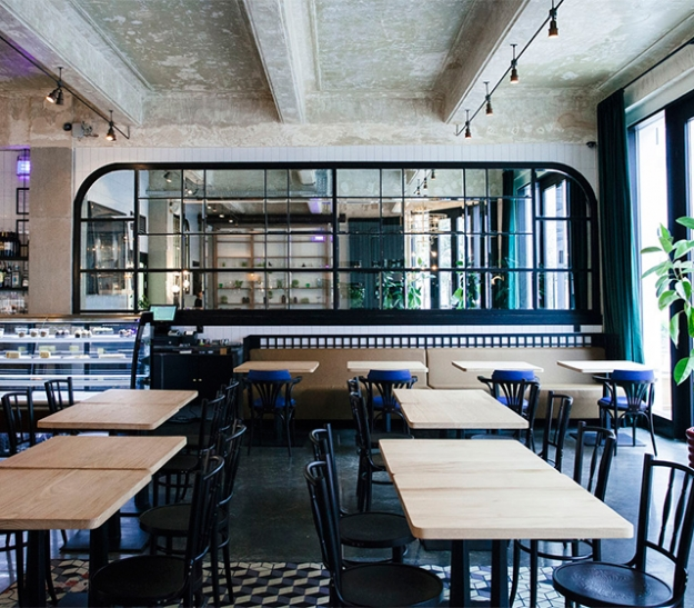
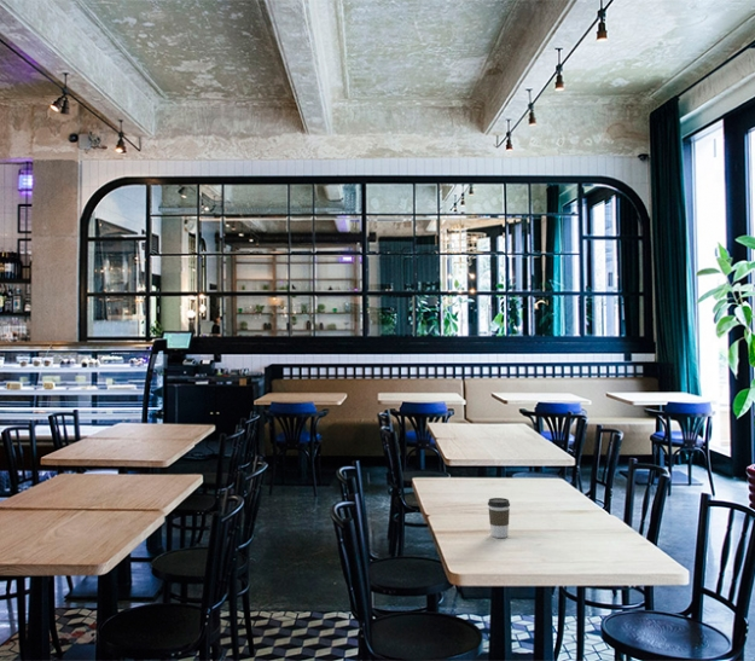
+ coffee cup (499, 517)
